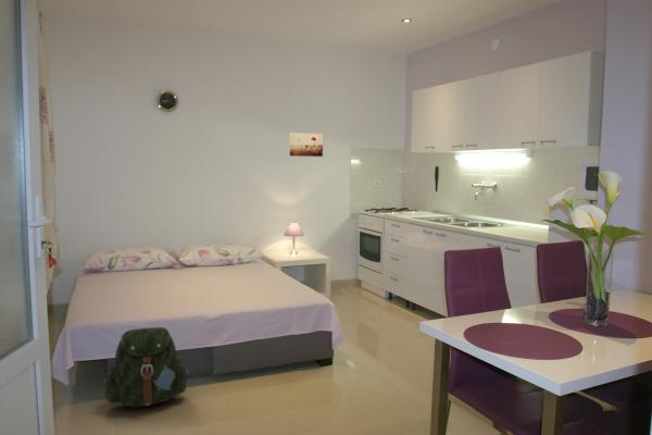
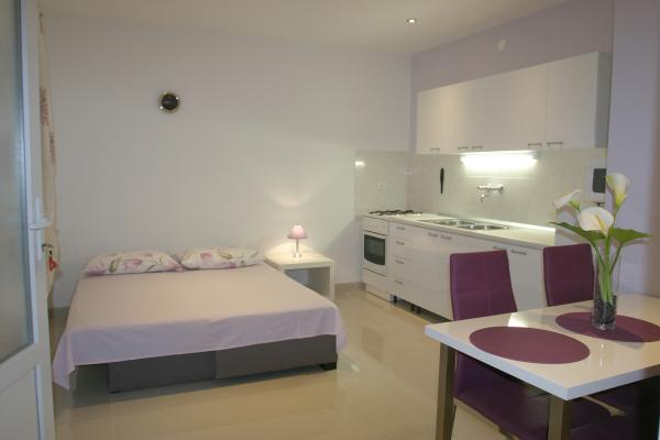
- wall art (306, 145)
- backpack (147, 364)
